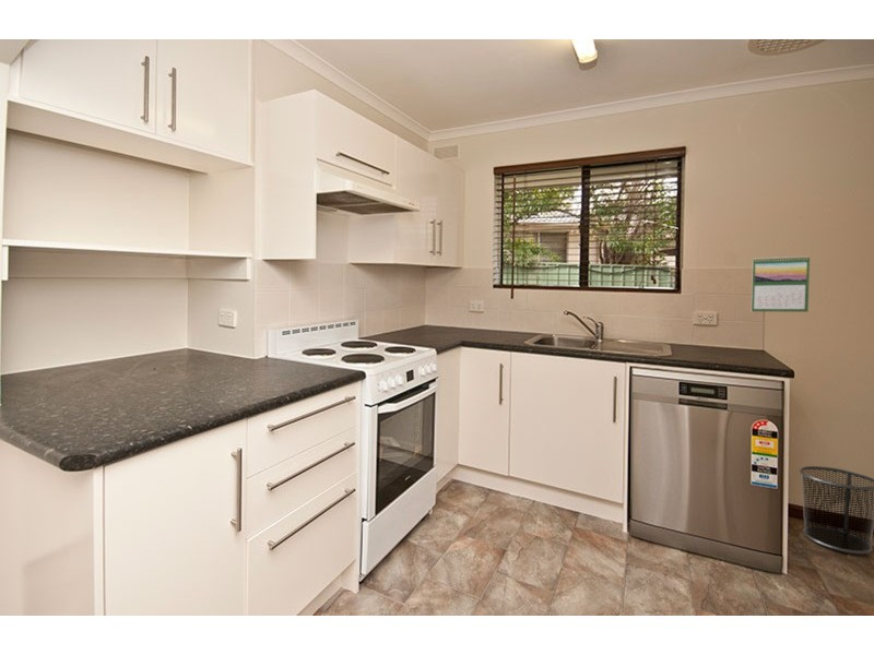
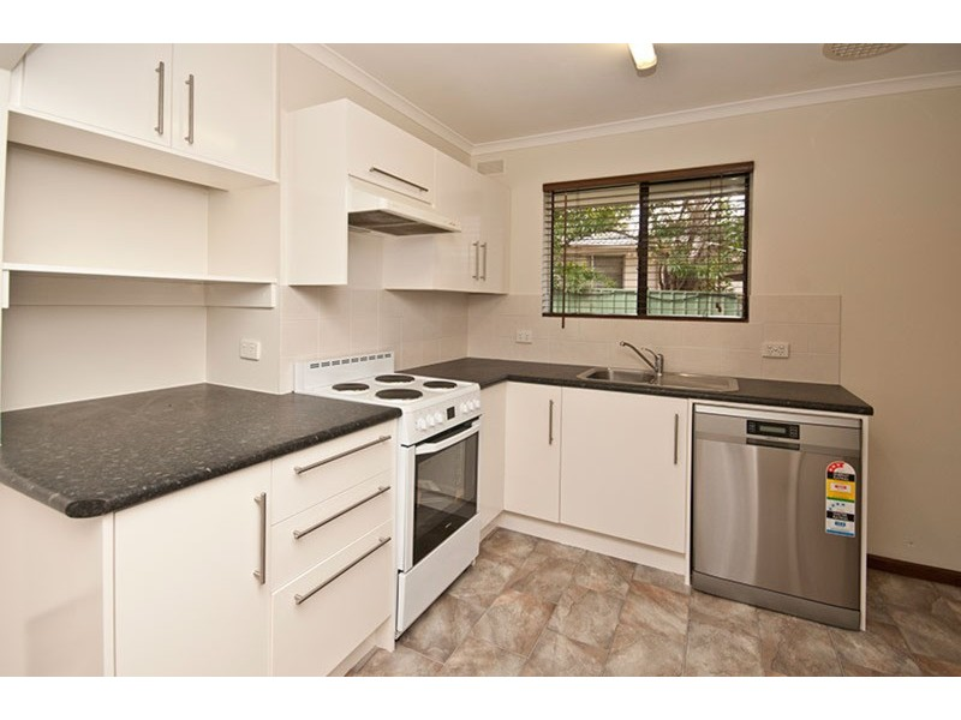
- calendar (779, 284)
- waste bin (837, 508)
